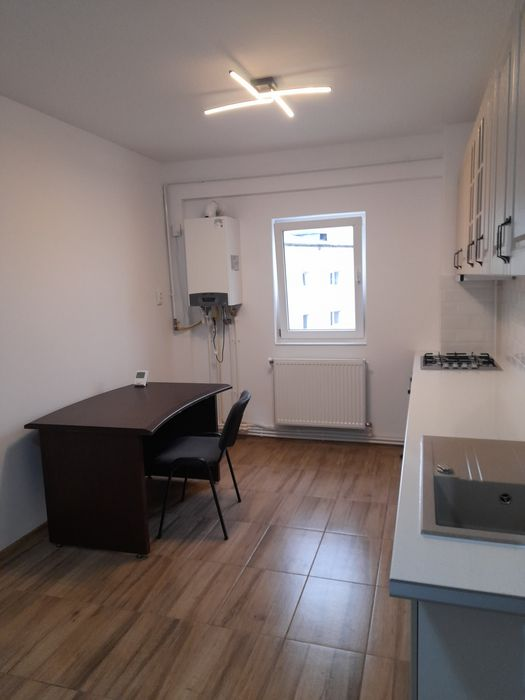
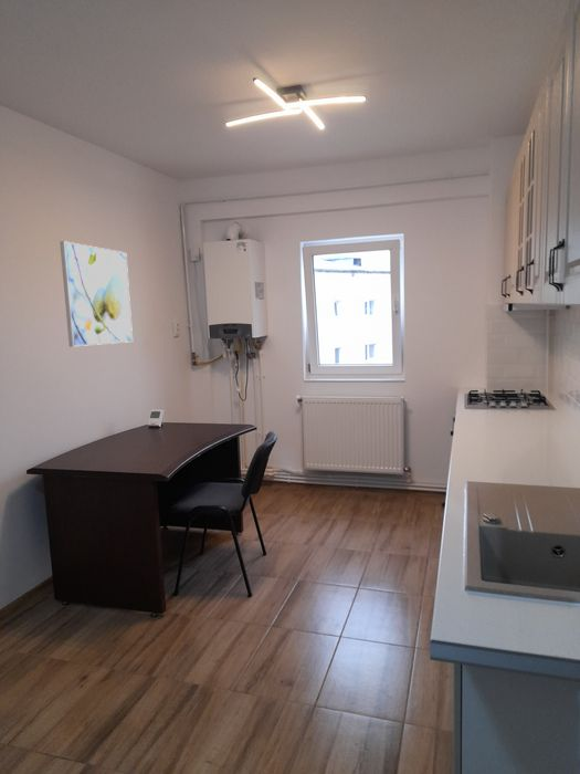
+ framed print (99, 295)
